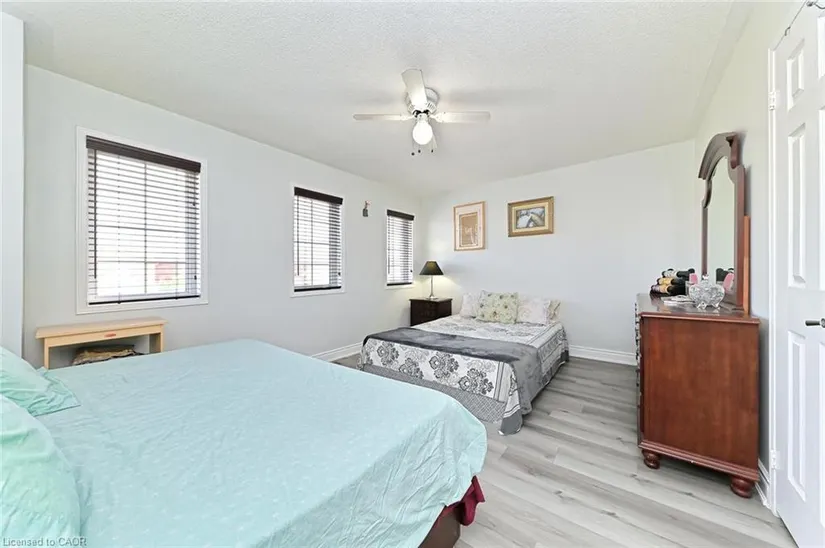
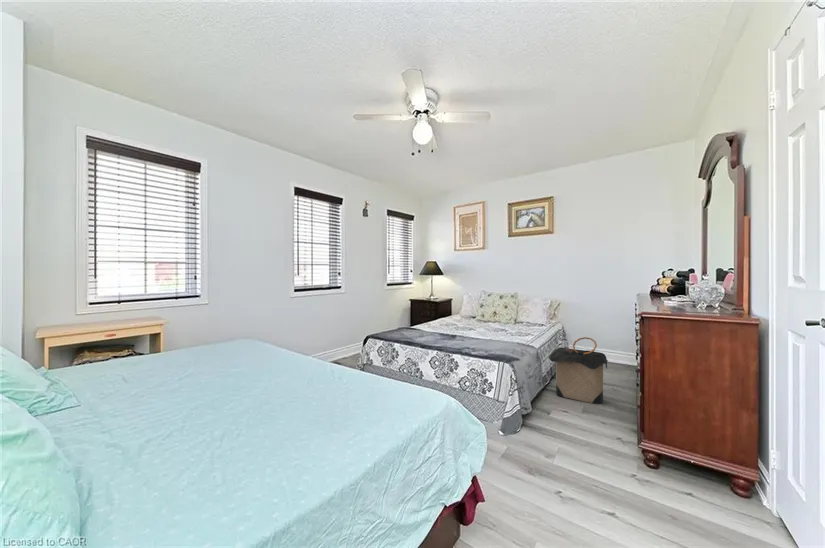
+ laundry hamper (577, 367)
